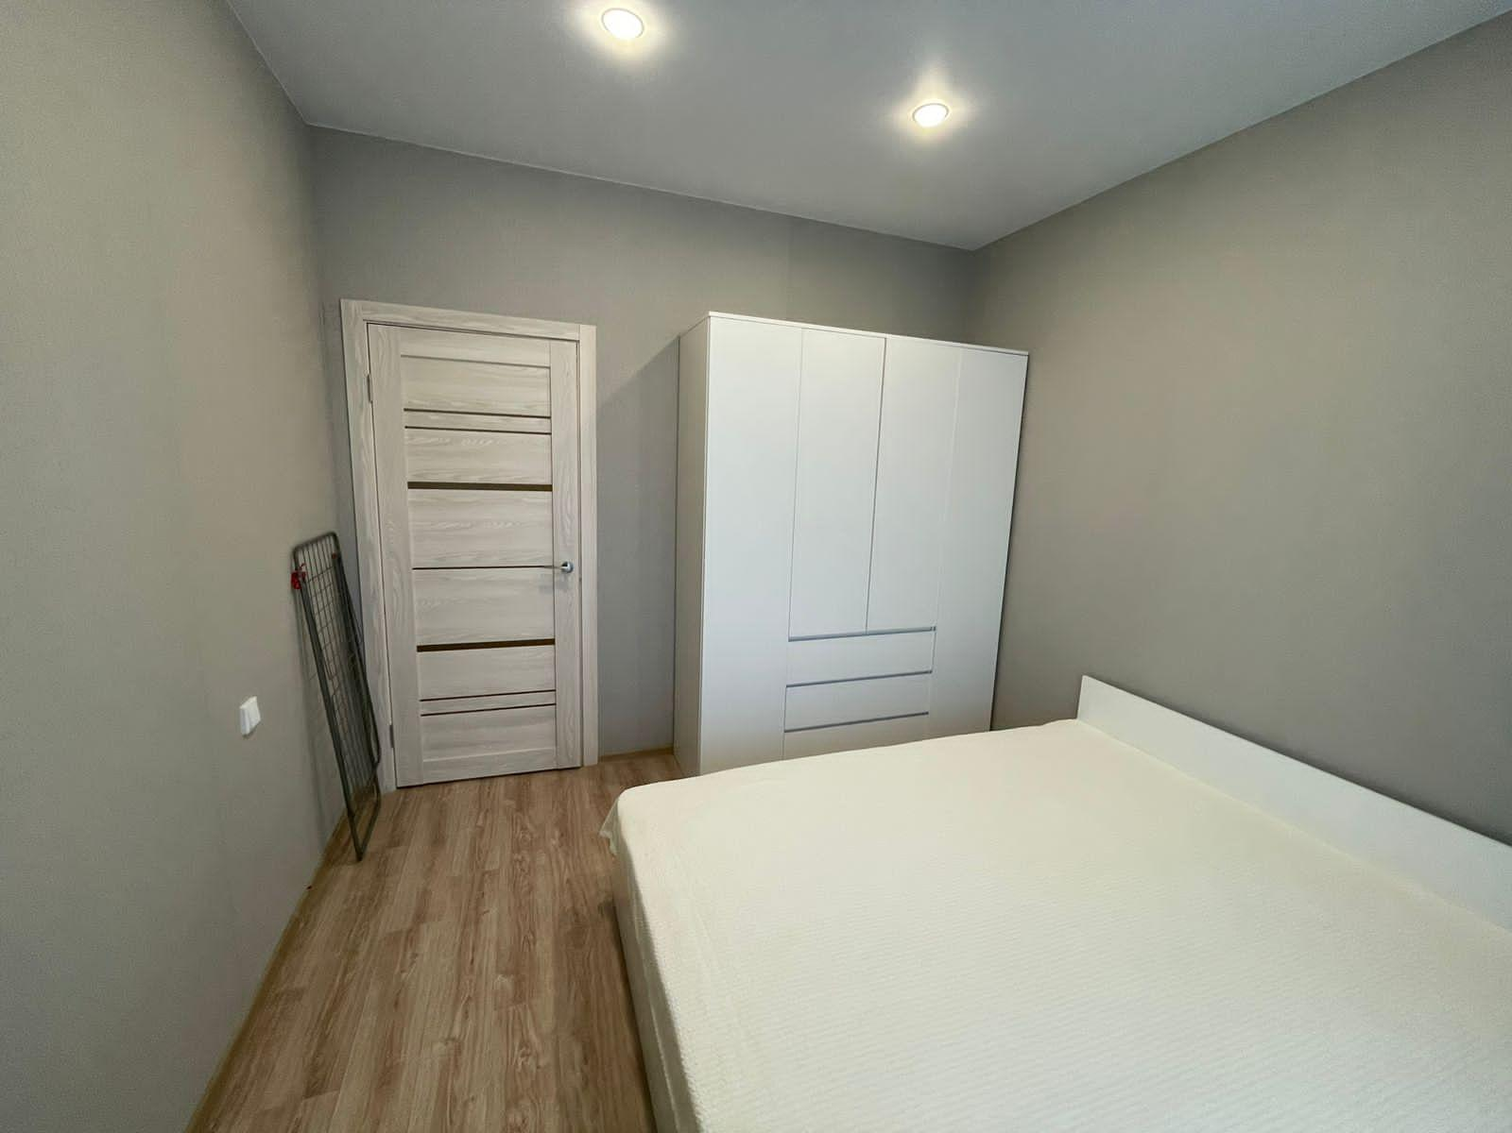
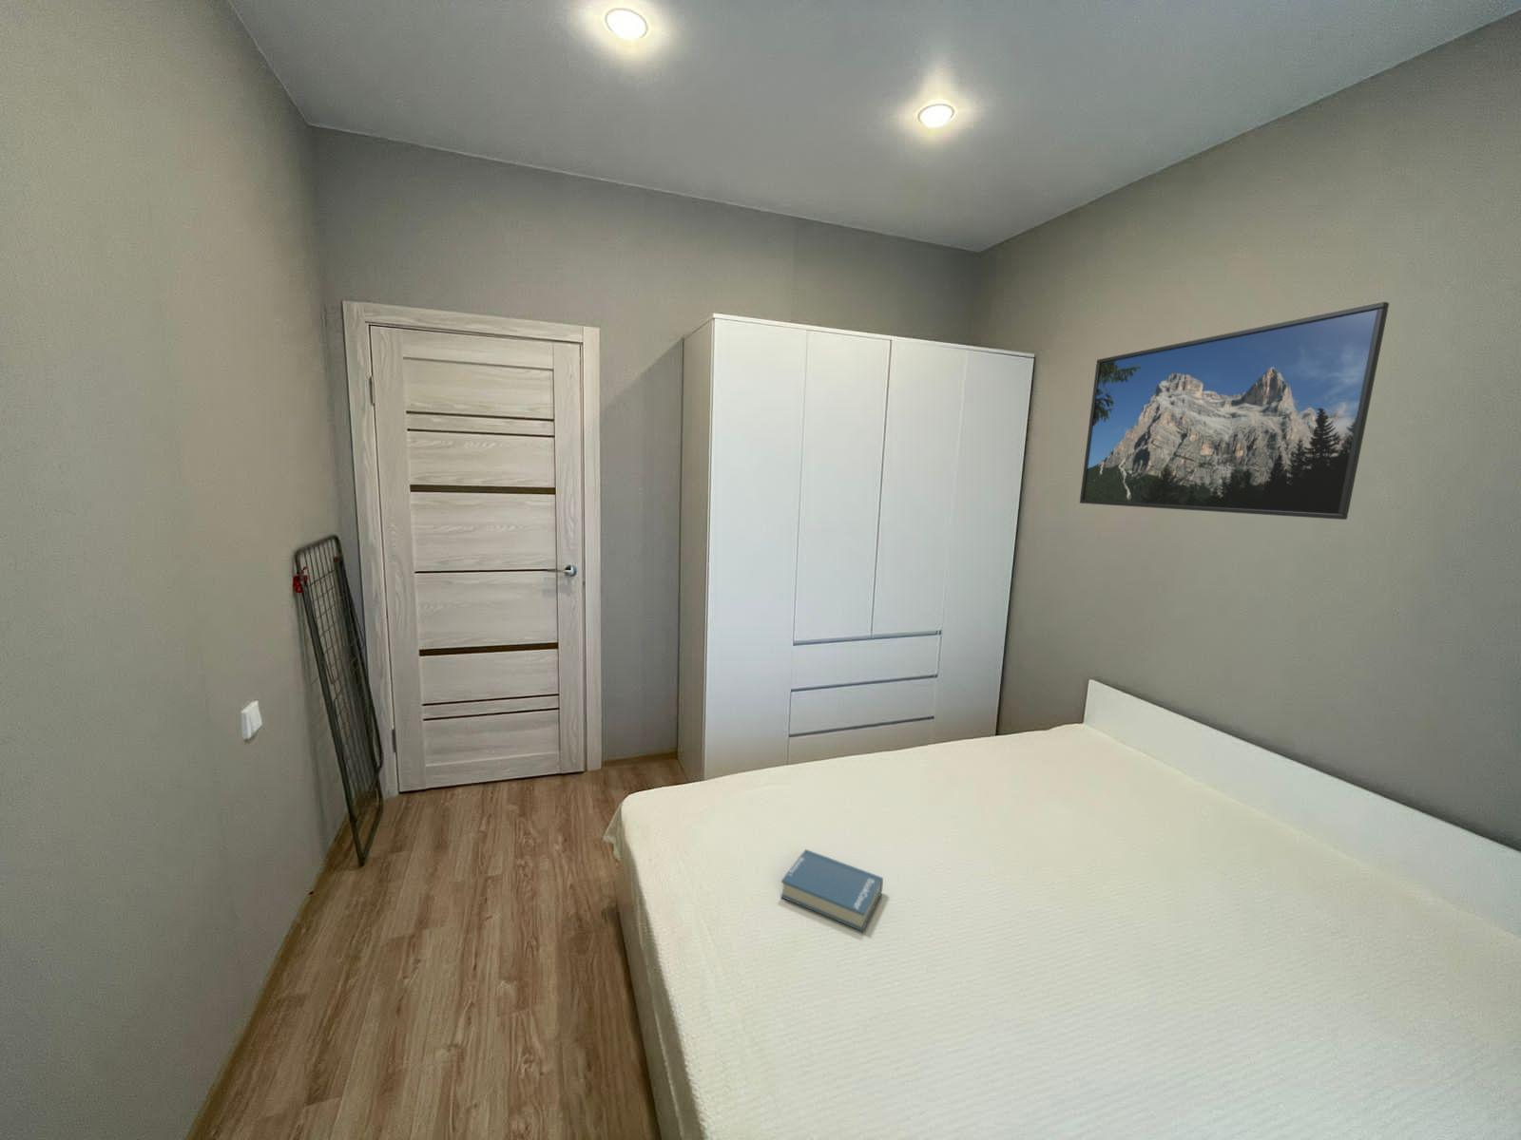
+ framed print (1200, 425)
+ hardback book (832, 885)
